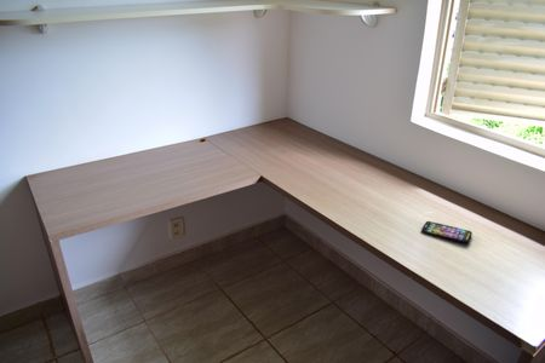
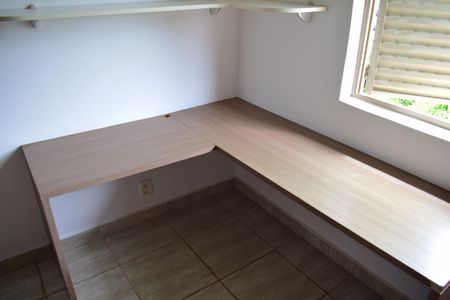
- smartphone (446, 231)
